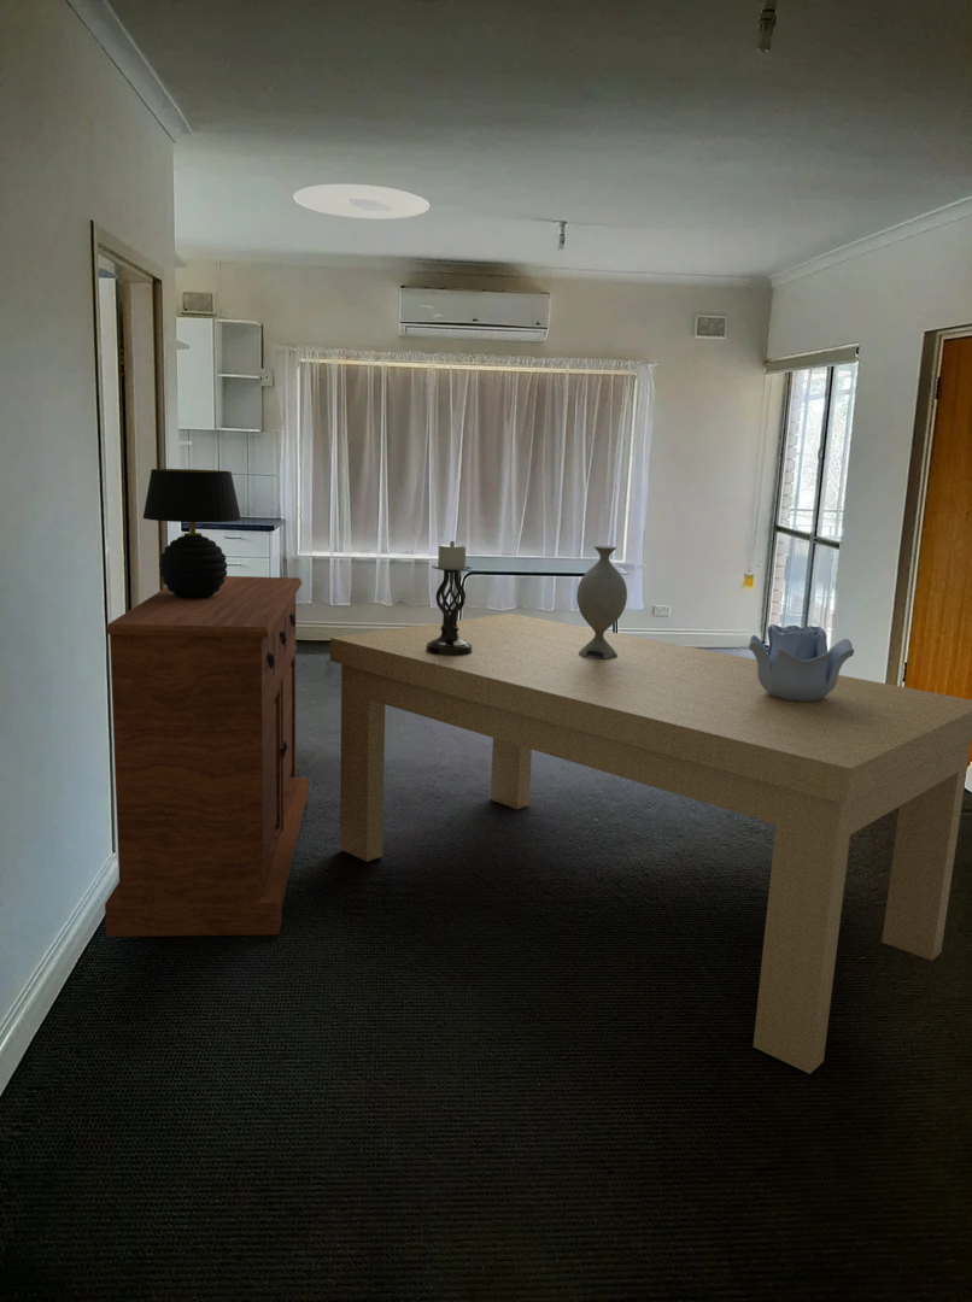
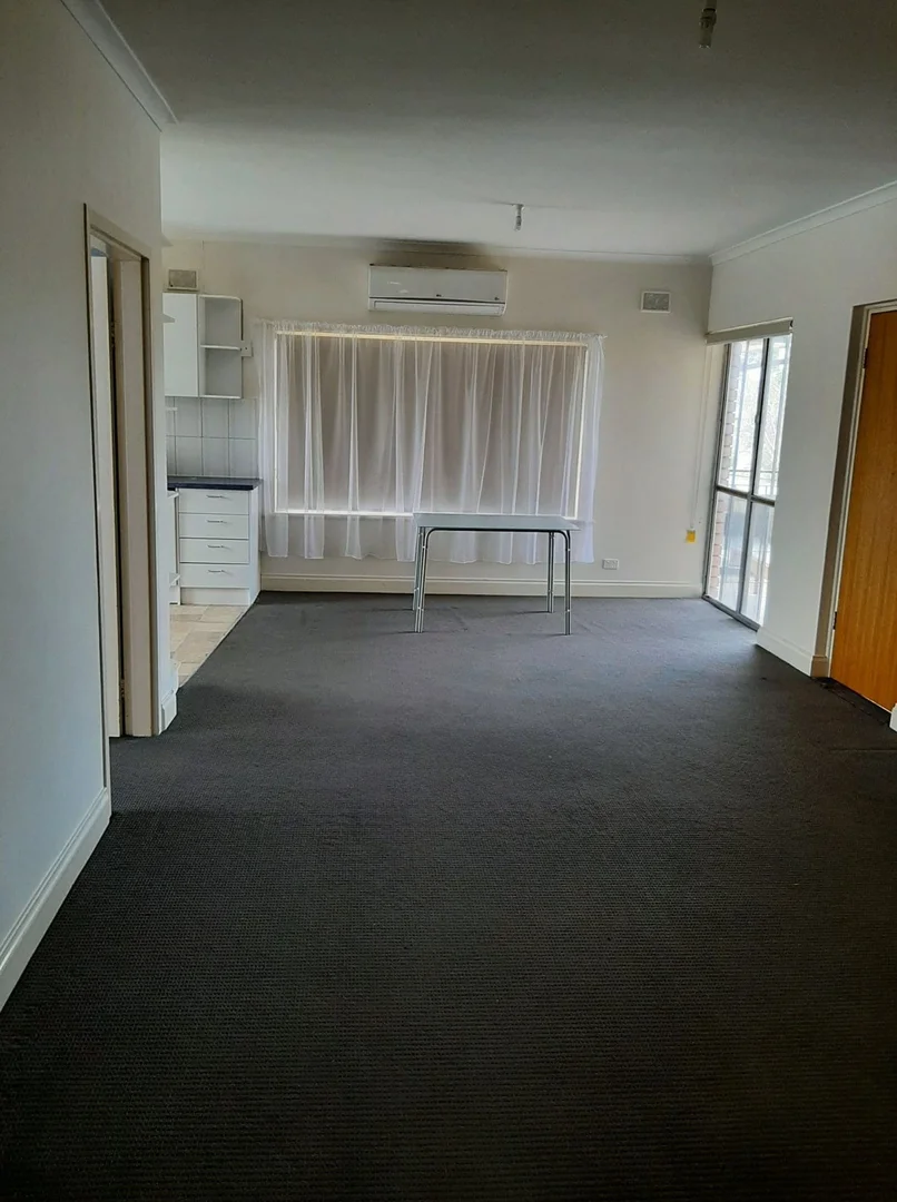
- table lamp (193, 533)
- ceiling light (362, 195)
- candle holder (451, 596)
- decorative vase (601, 600)
- dining table (646, 774)
- decorative bowl (800, 662)
- sideboard (222, 731)
